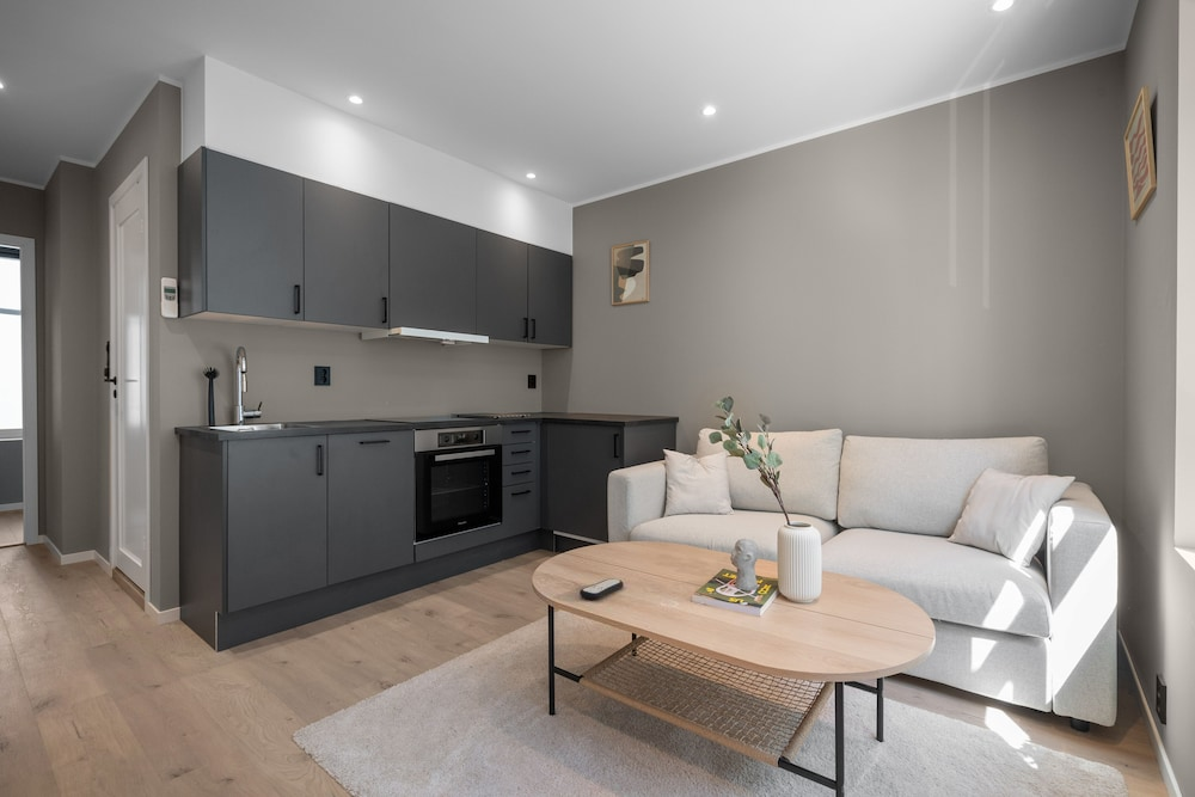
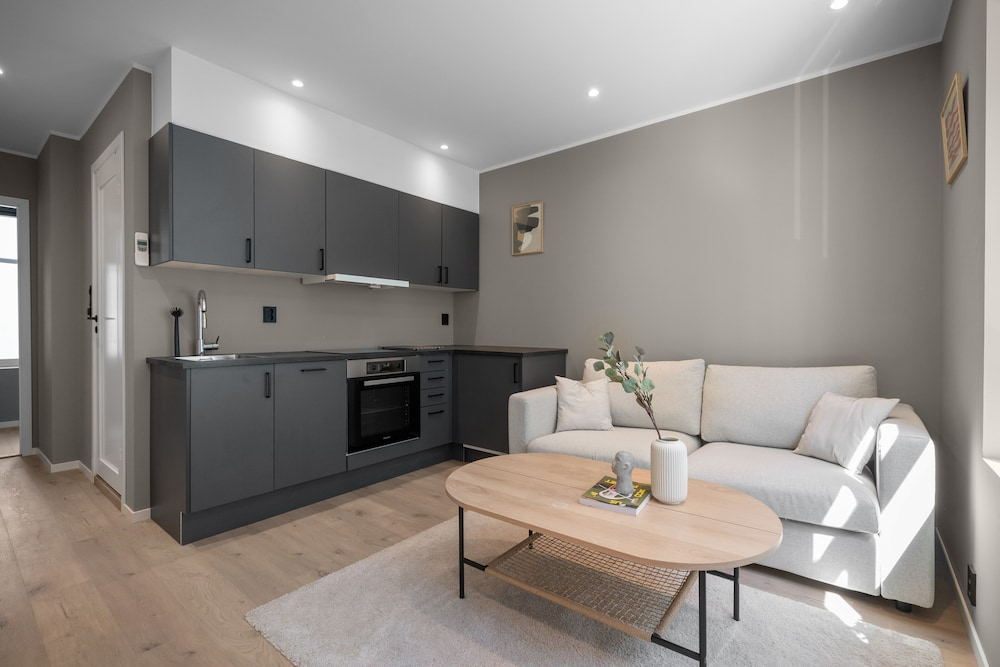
- remote control (602, 588)
